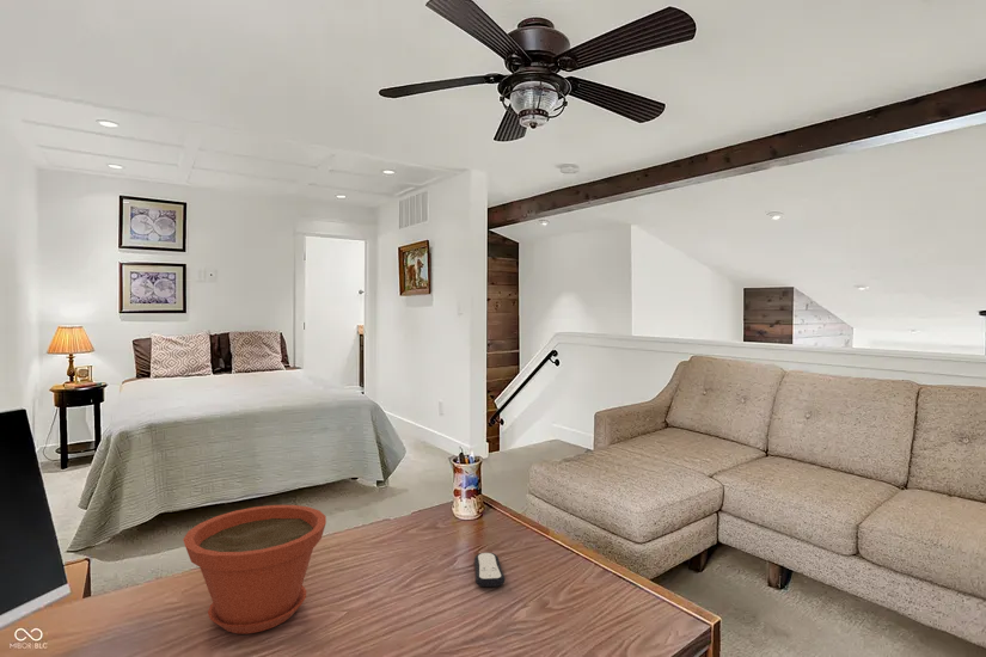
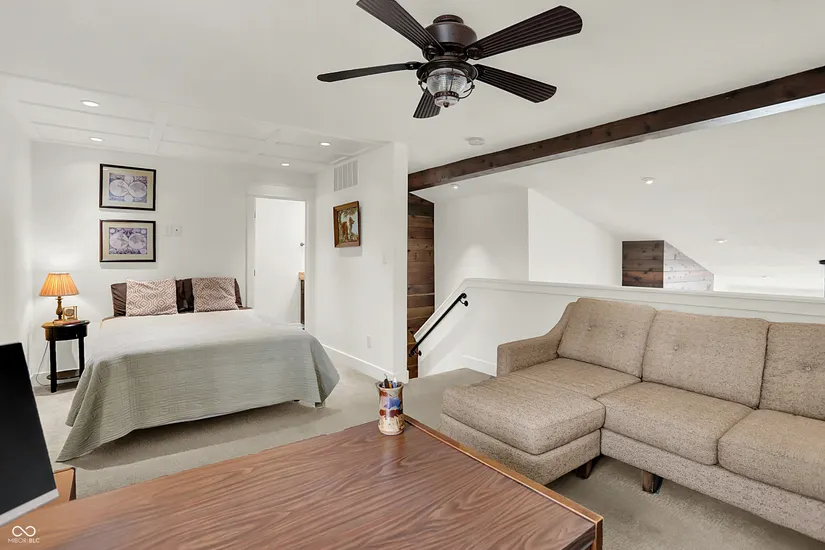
- remote control (488, 567)
- plant pot (258, 570)
